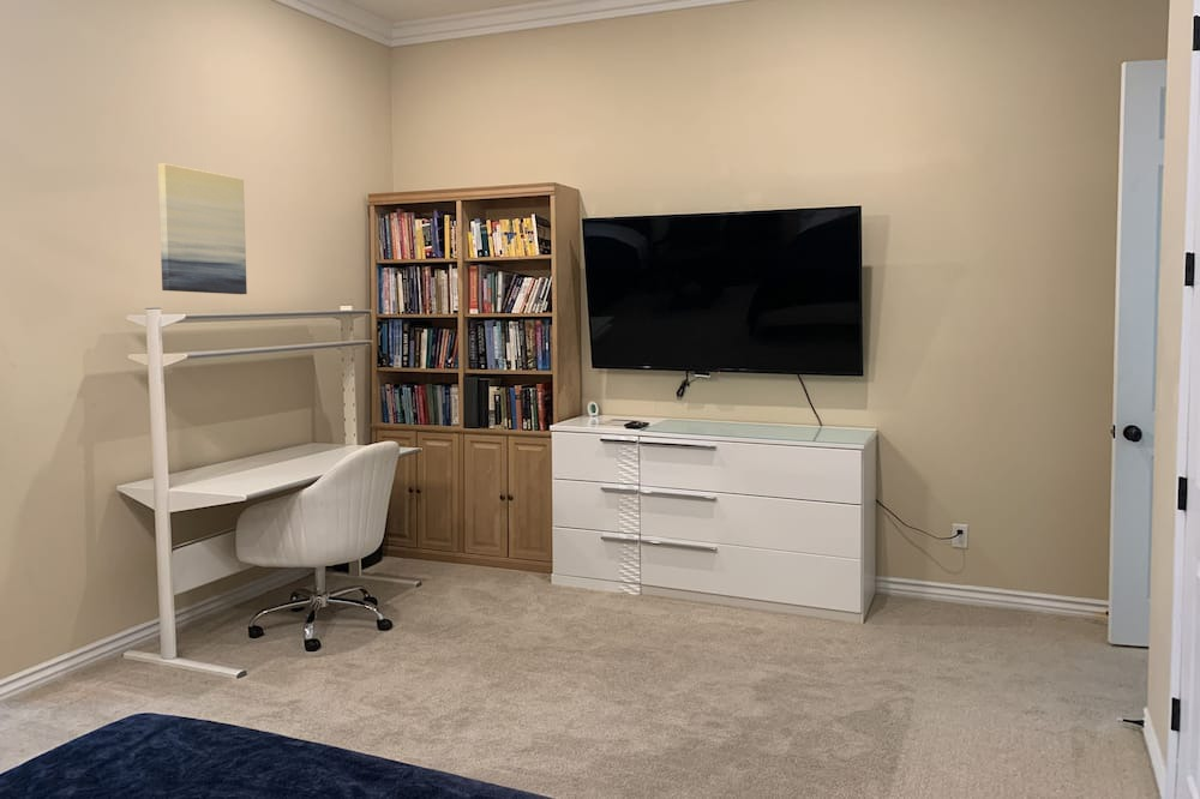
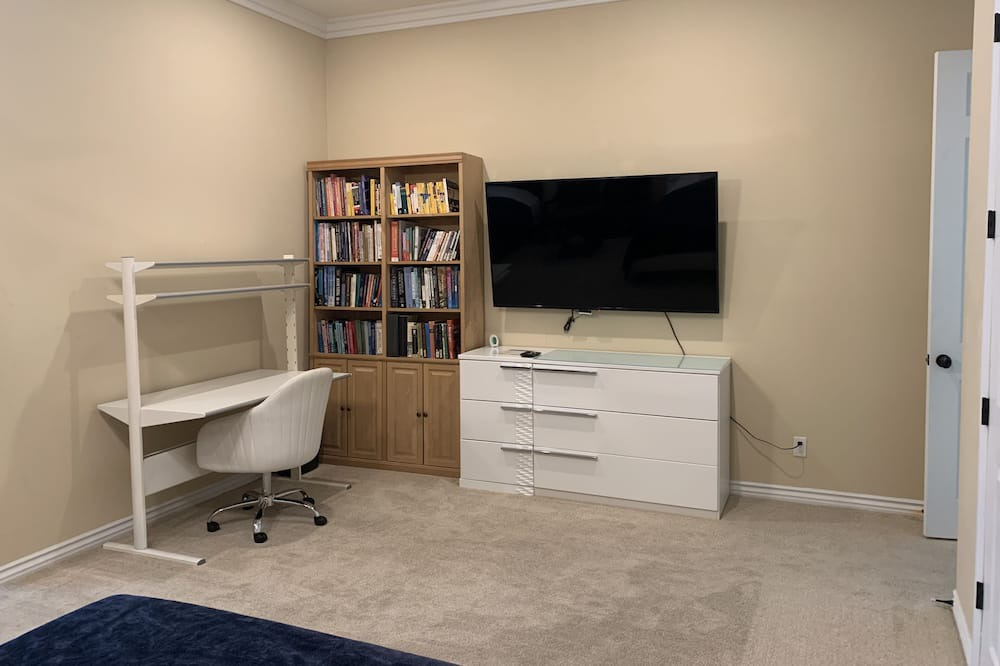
- wall art (204, 232)
